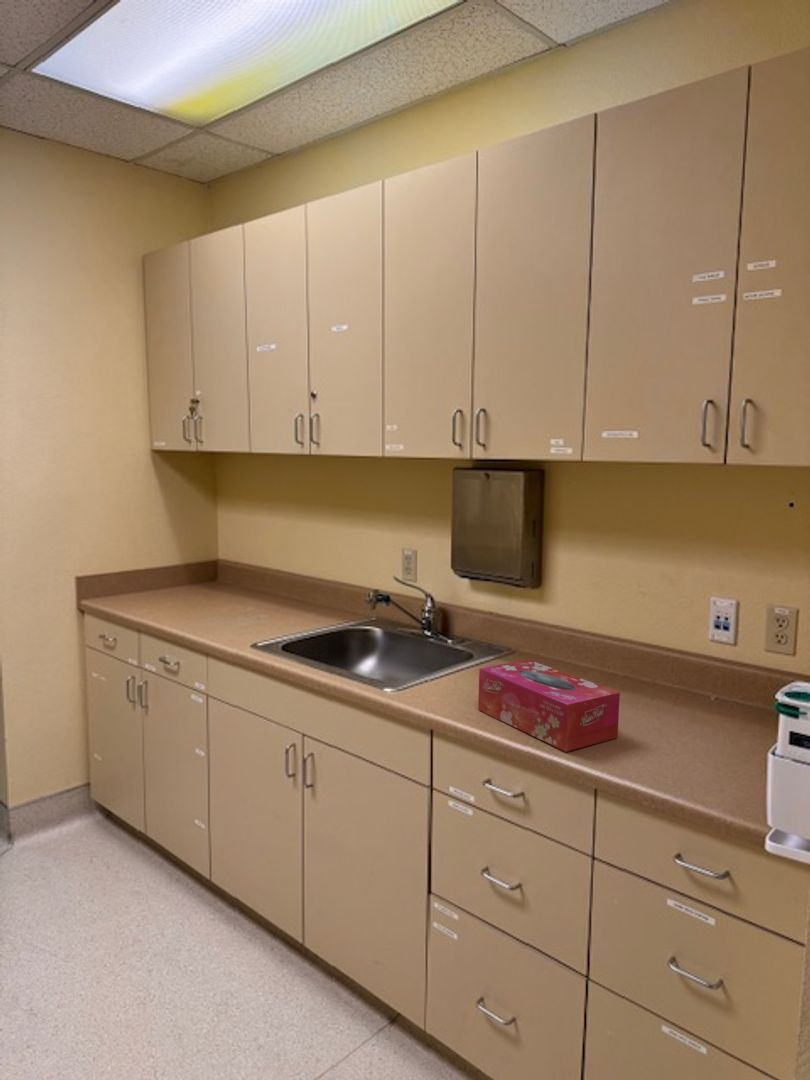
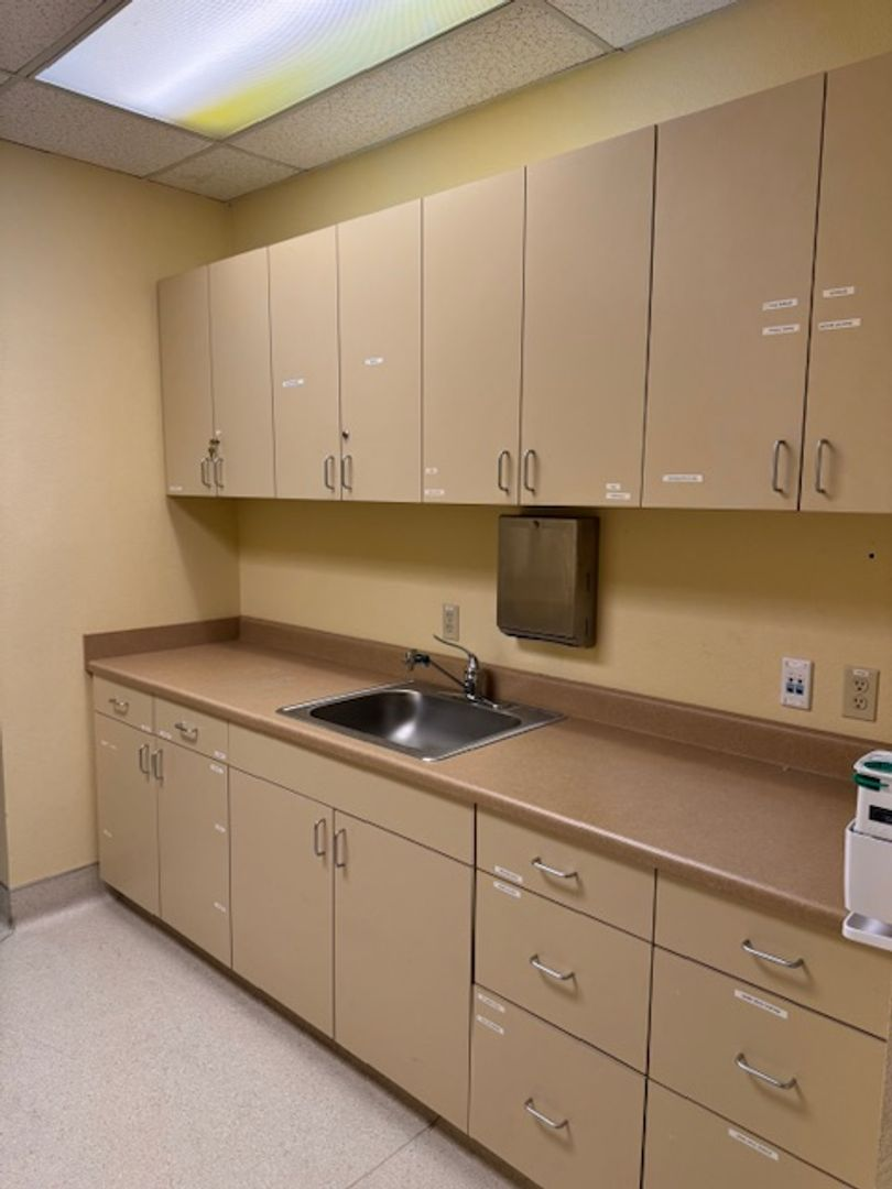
- tissue box (545, 701)
